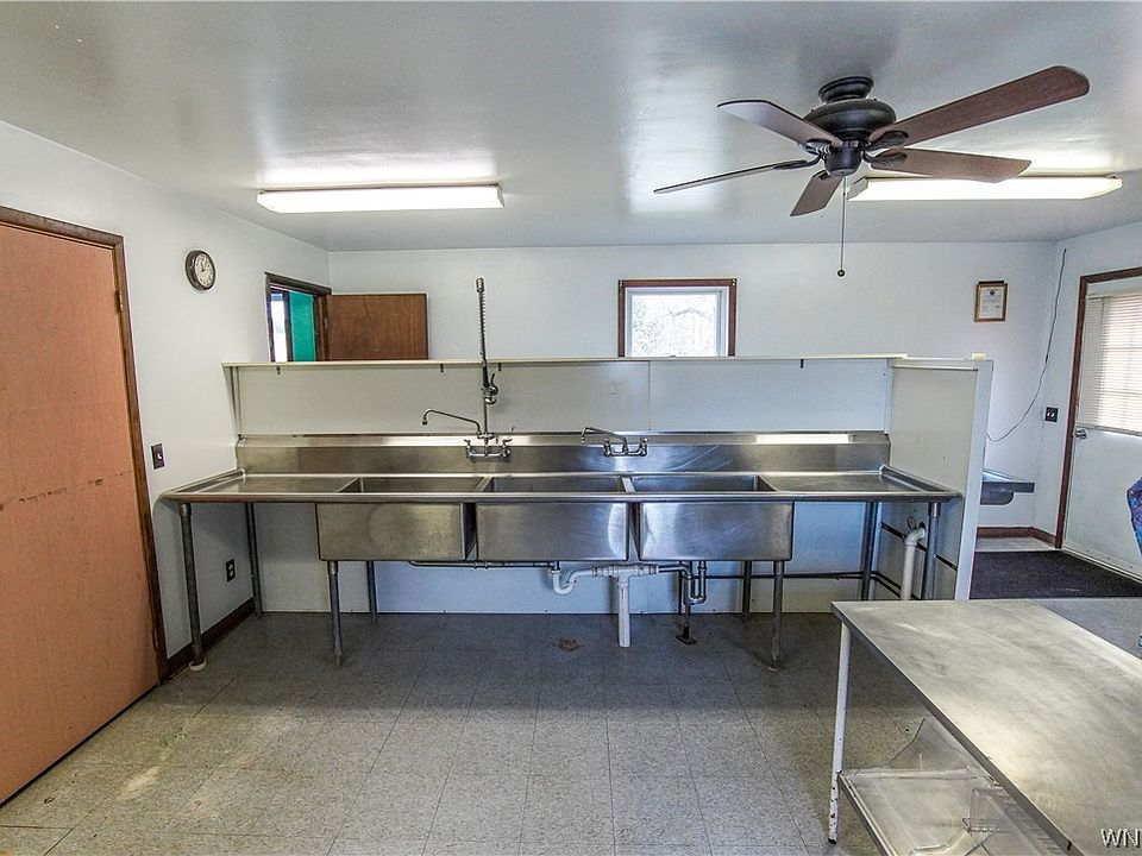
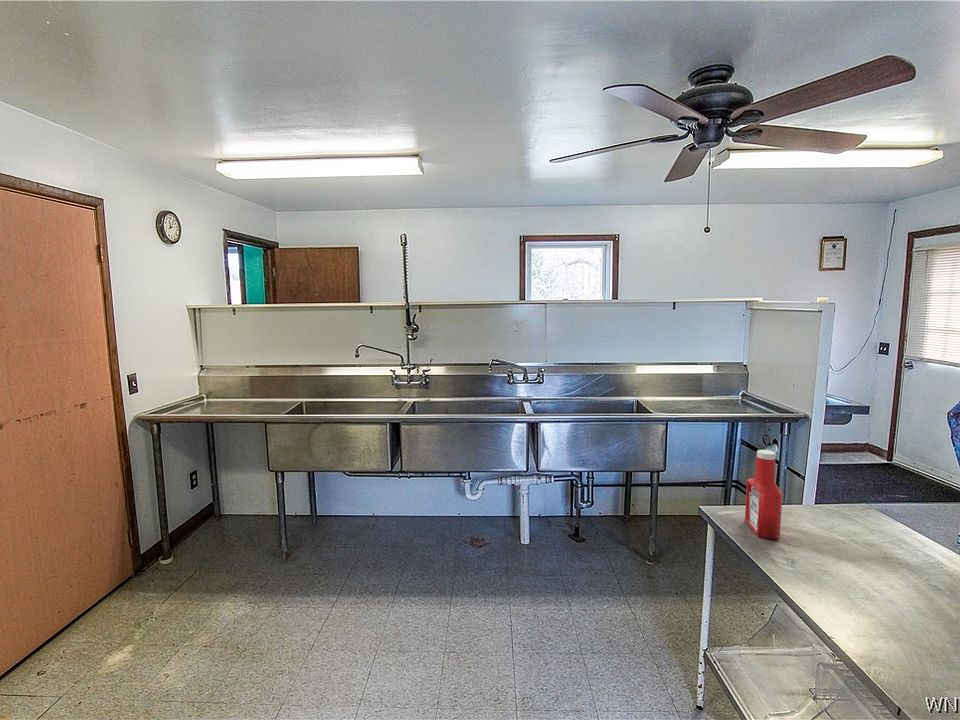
+ soap bottle (763, 490)
